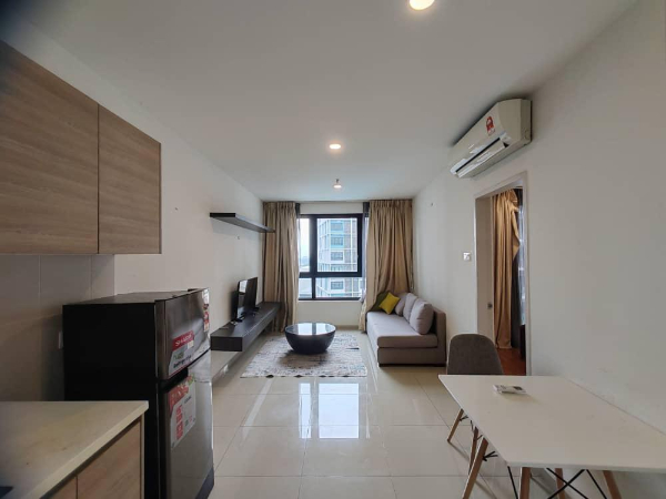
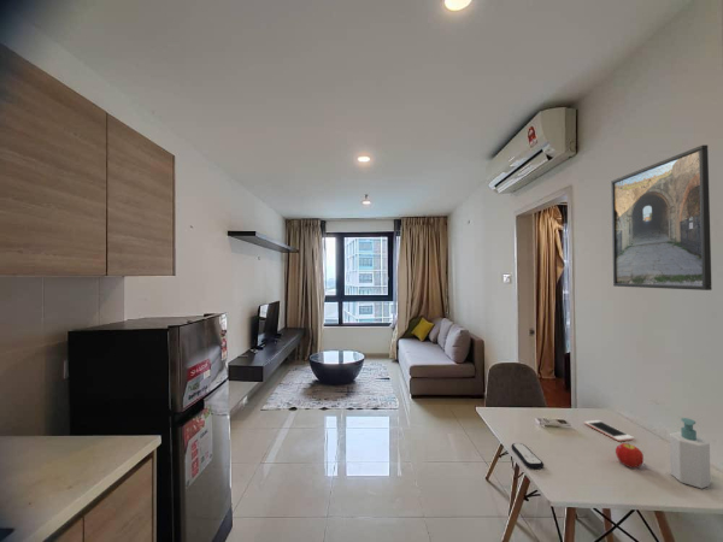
+ fruit (629, 454)
+ remote control (525, 454)
+ cell phone (607, 430)
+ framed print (653, 226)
+ soap bottle (688, 449)
